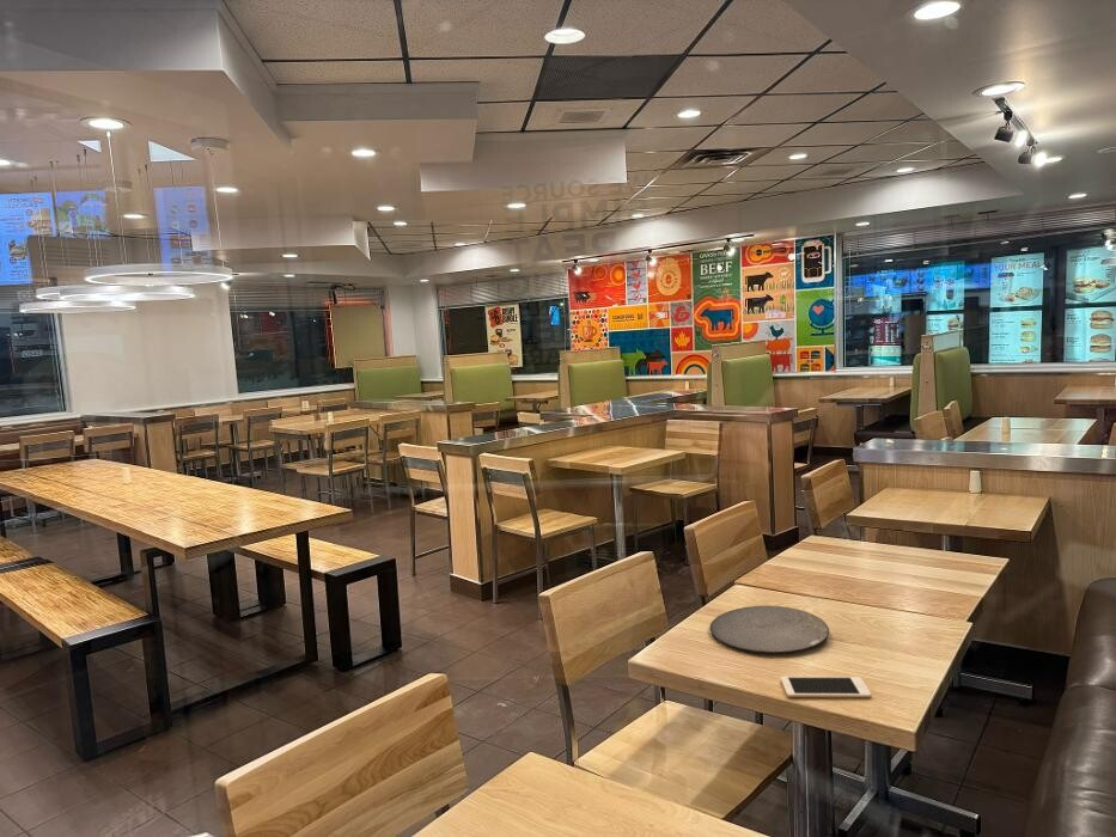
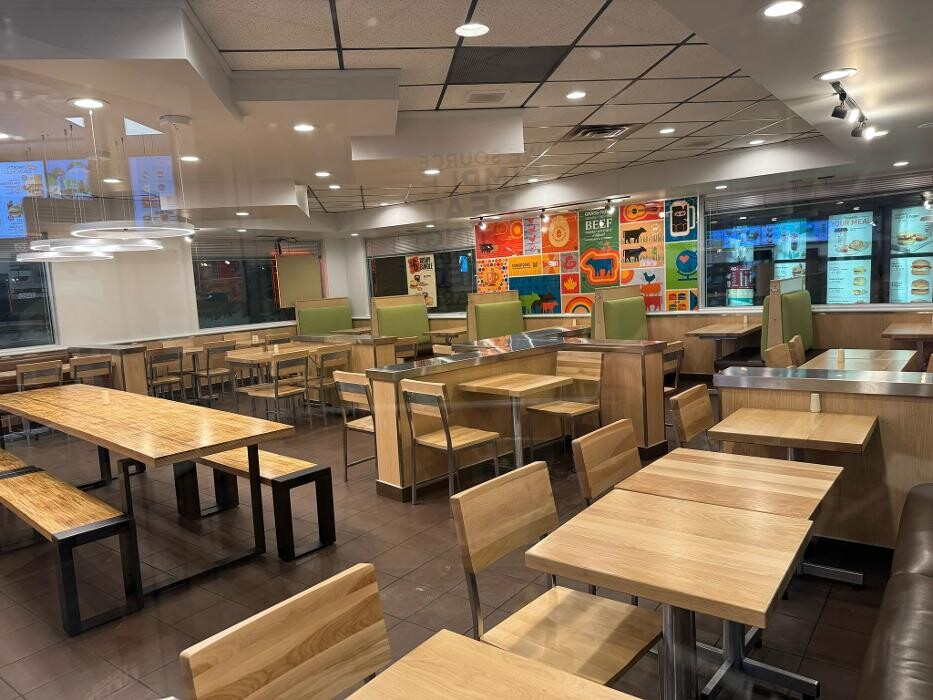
- cell phone (824, 686)
- plate (768, 628)
